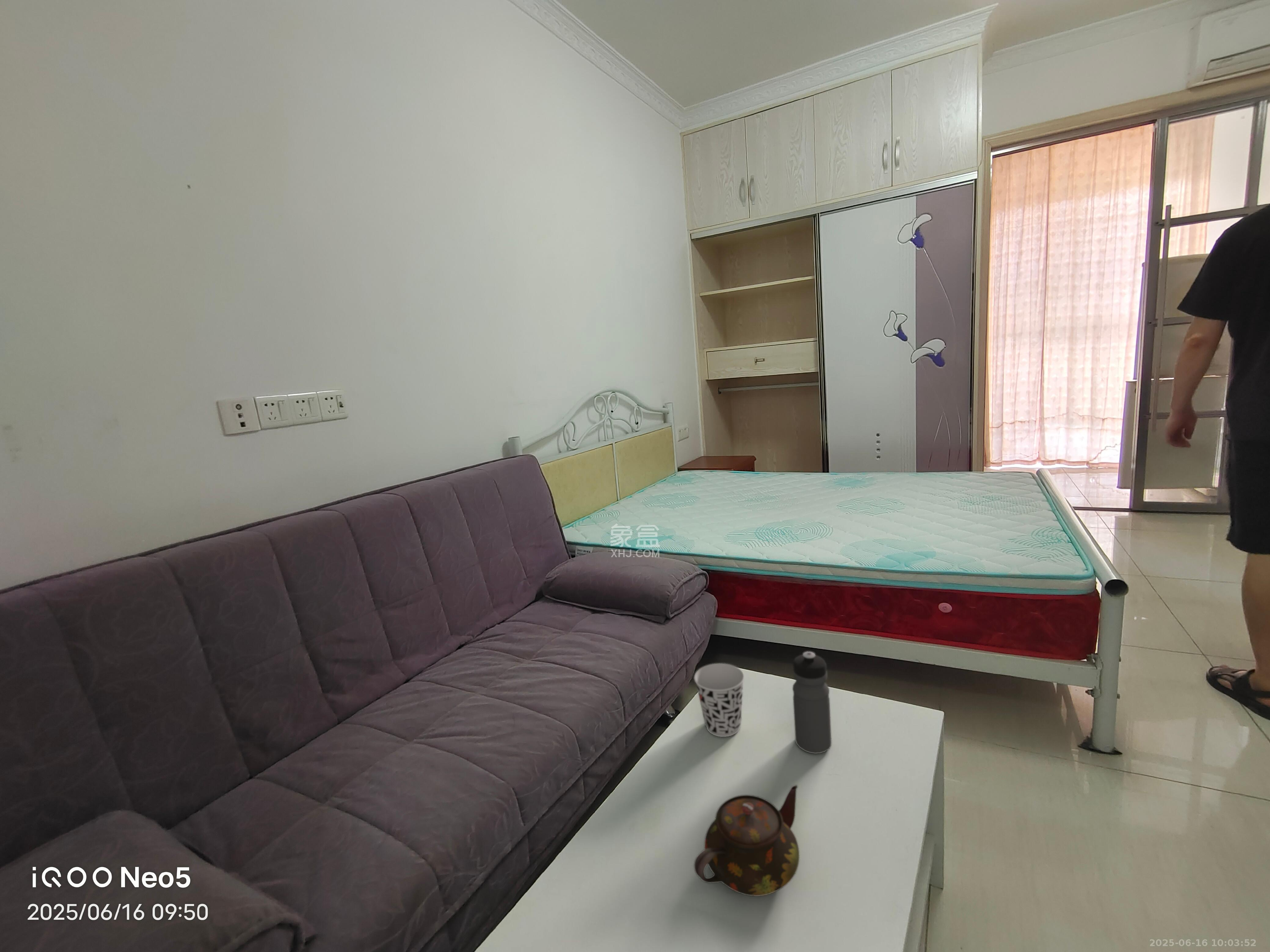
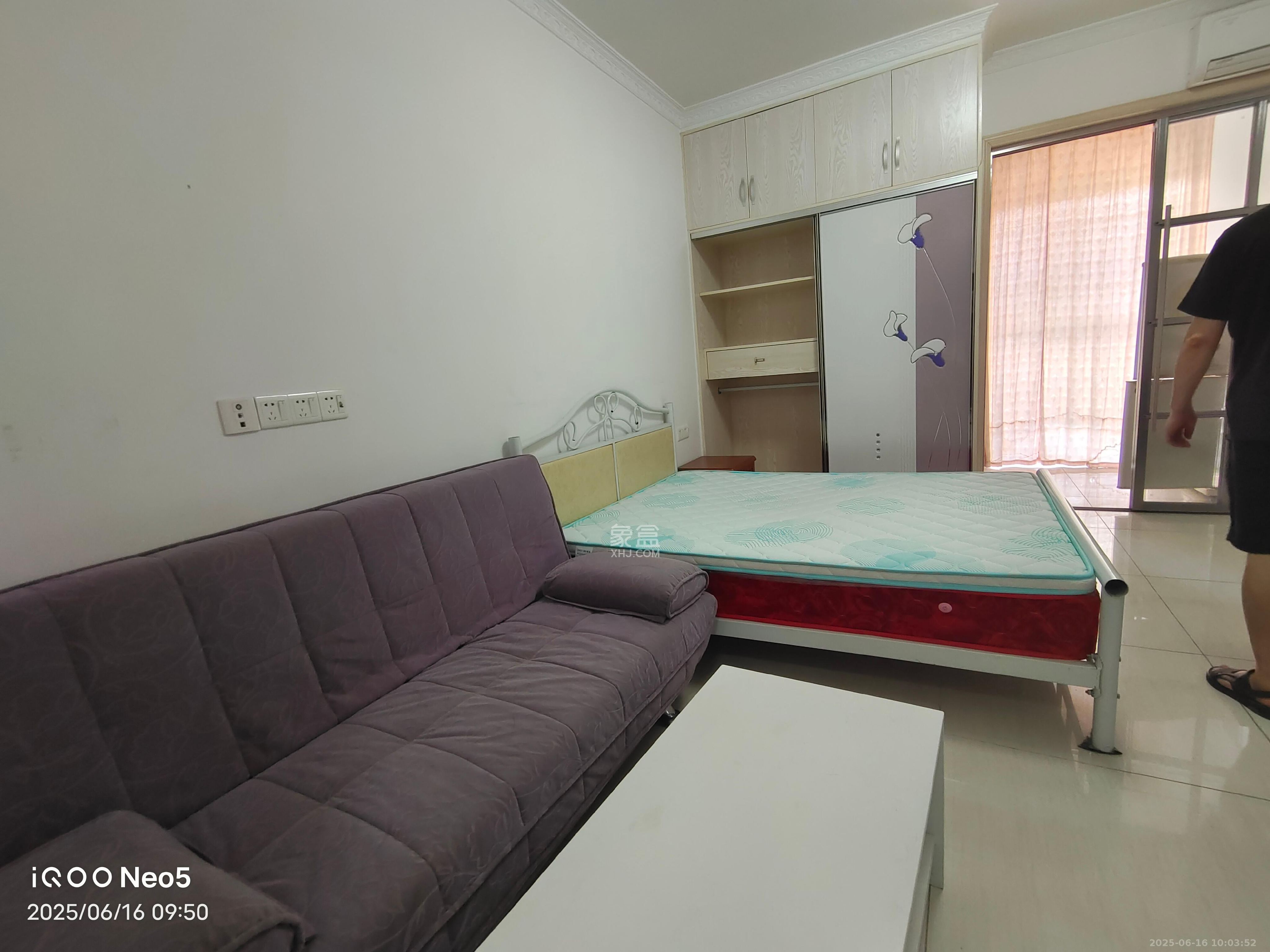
- teapot (751, 836)
- water bottle (811, 699)
- cup (721, 701)
